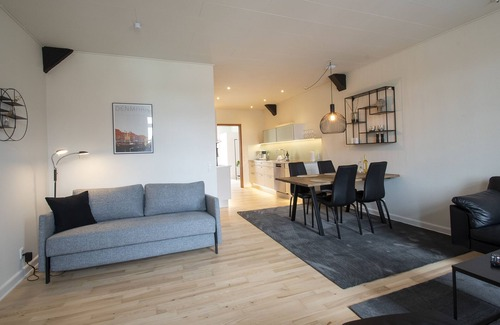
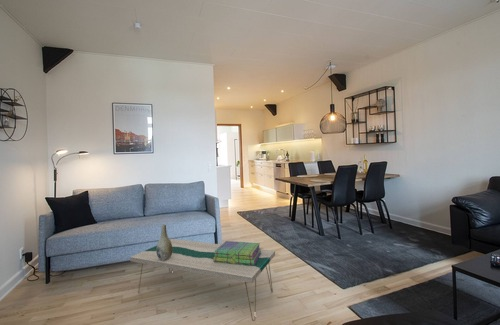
+ vase (164, 241)
+ stack of books (238, 251)
+ coffee table (203, 273)
